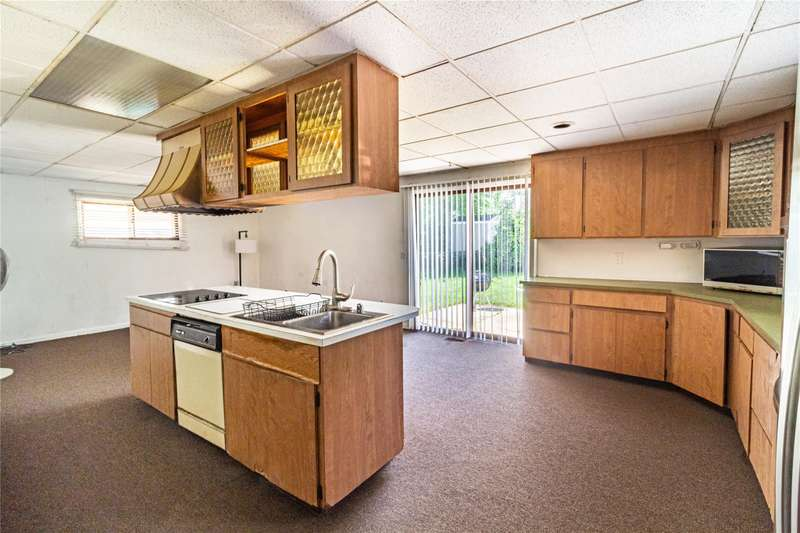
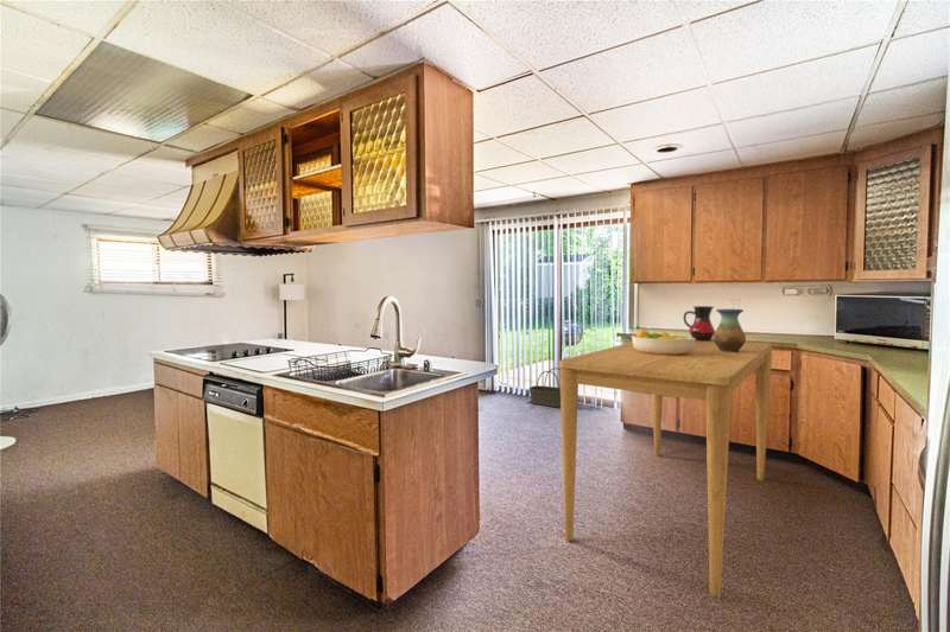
+ pitcher (698, 323)
+ dining table (660, 428)
+ vase (729, 330)
+ fruit bowl (661, 340)
+ basket (551, 387)
